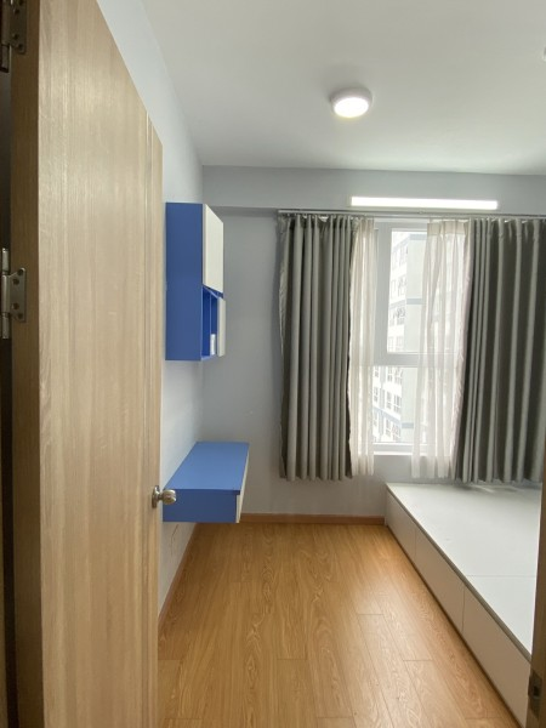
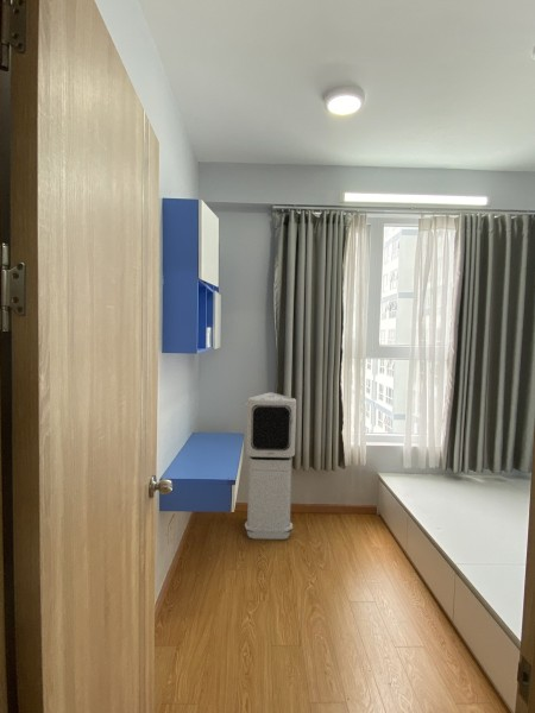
+ air purifier (270, 462)
